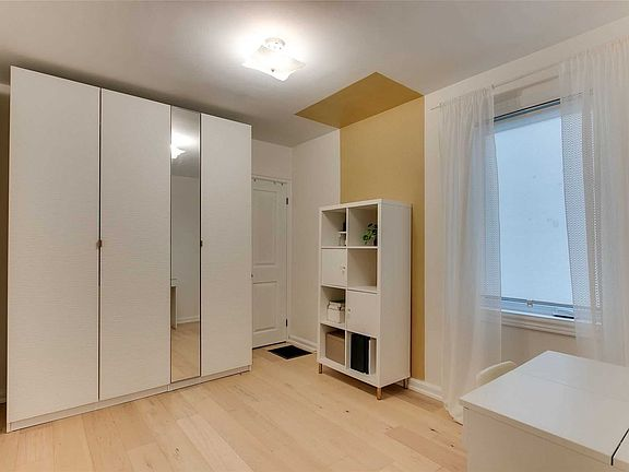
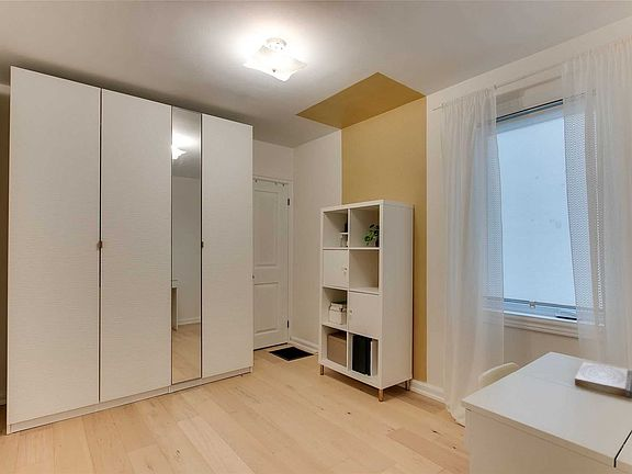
+ book (606, 377)
